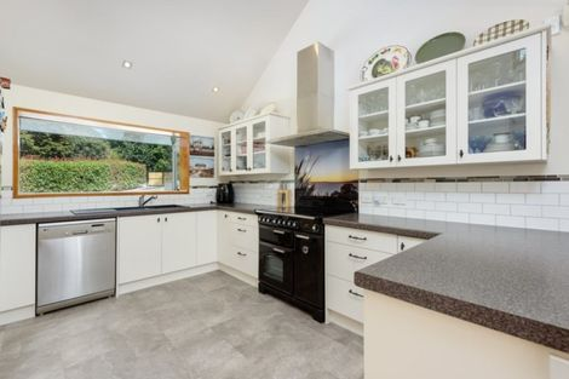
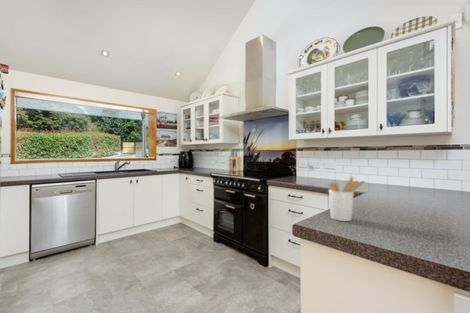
+ utensil holder (345, 198)
